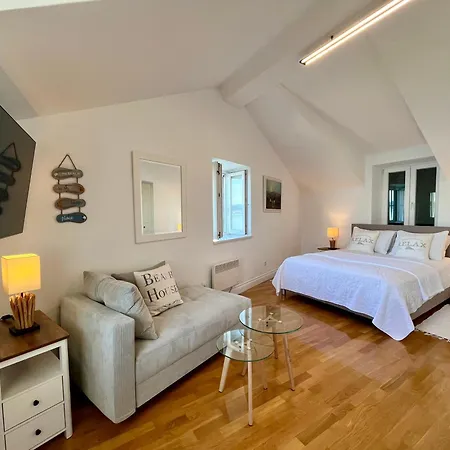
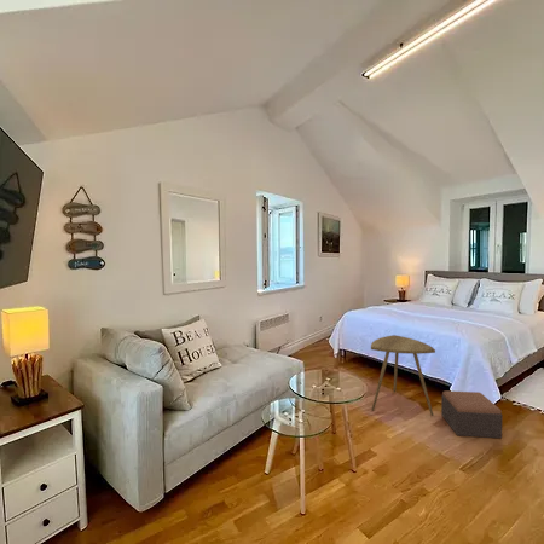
+ footstool (469, 411)
+ side table (397, 371)
